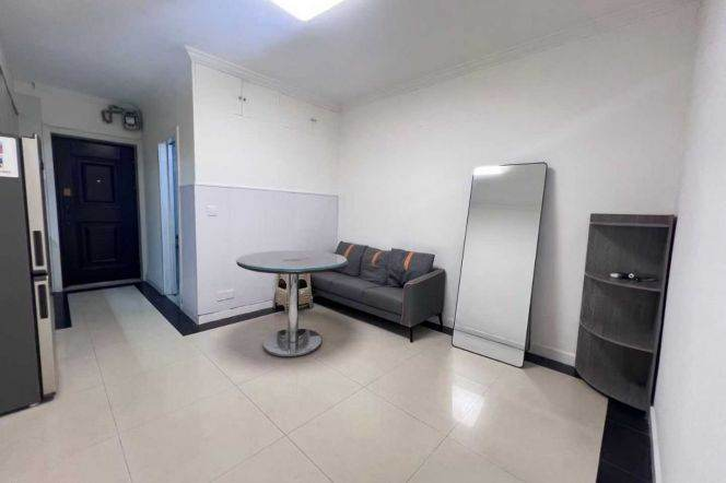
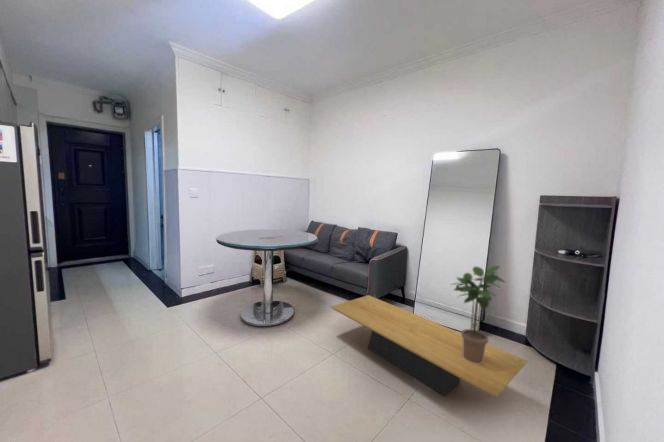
+ potted plant (472, 311)
+ coffee table (410, 346)
